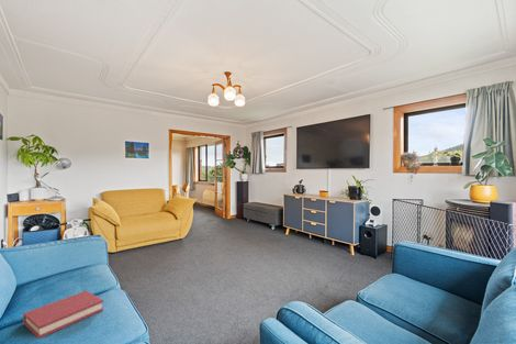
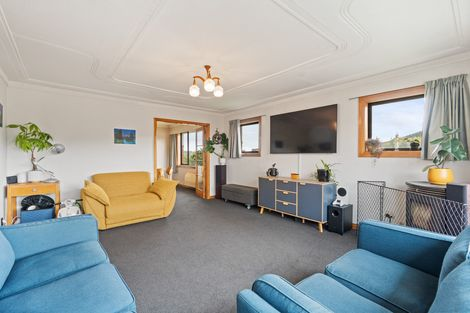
- hardback book (65, 311)
